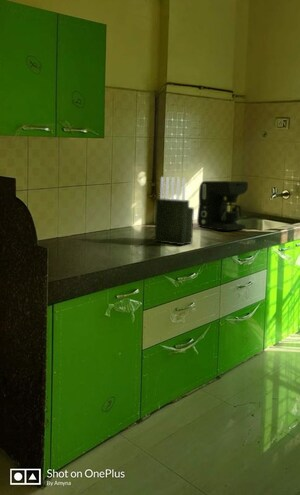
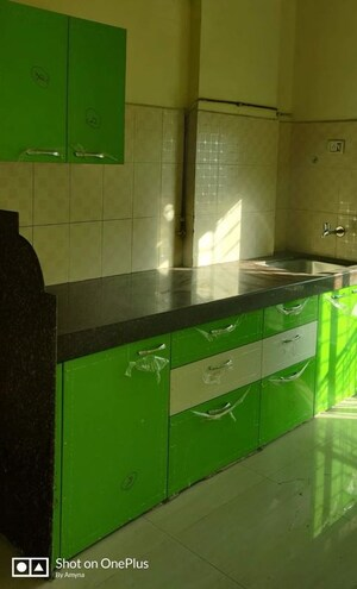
- coffee maker (223, 204)
- knife block (175, 210)
